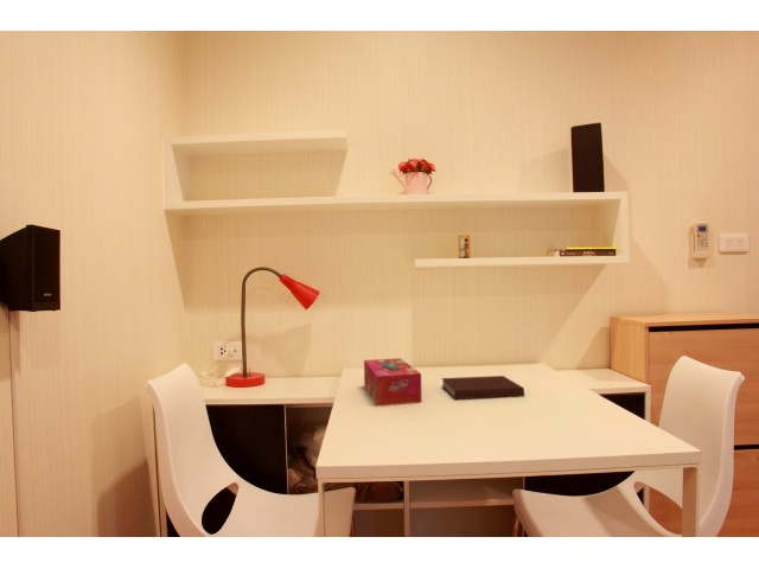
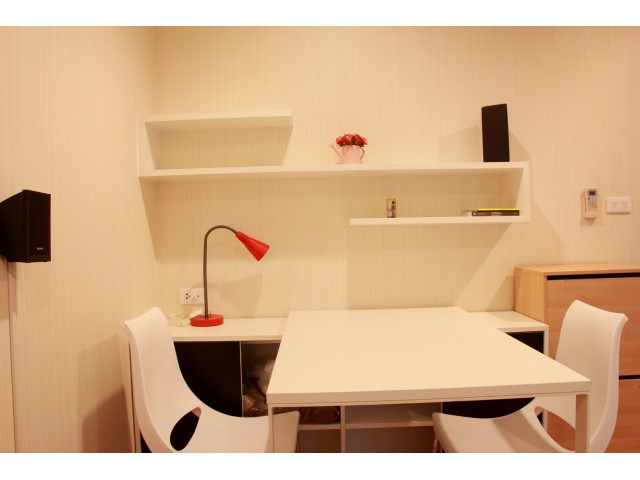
- tissue box (390, 379)
- notebook (480, 386)
